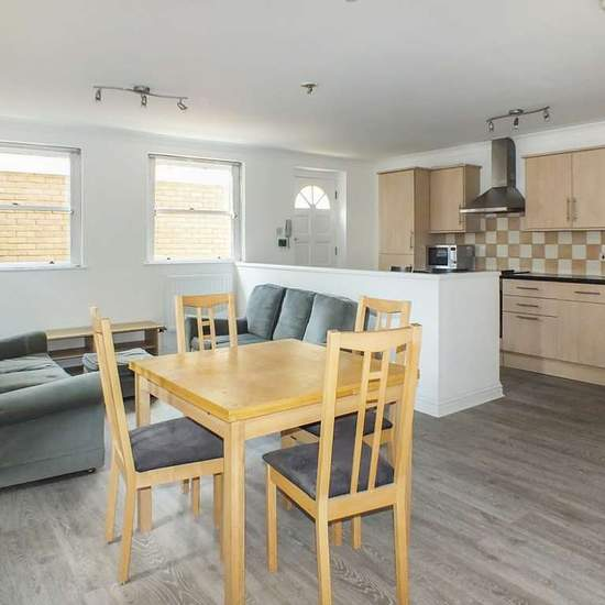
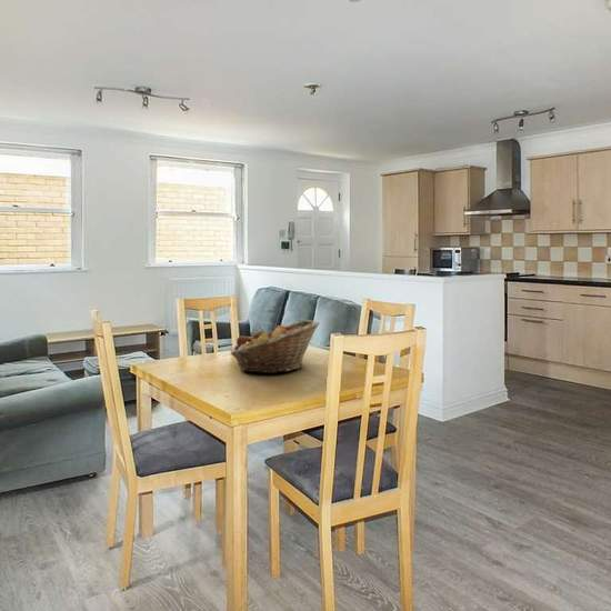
+ fruit basket (274, 344)
